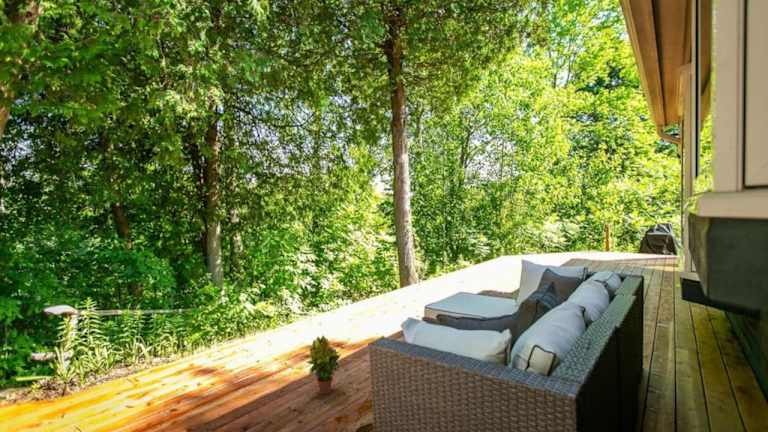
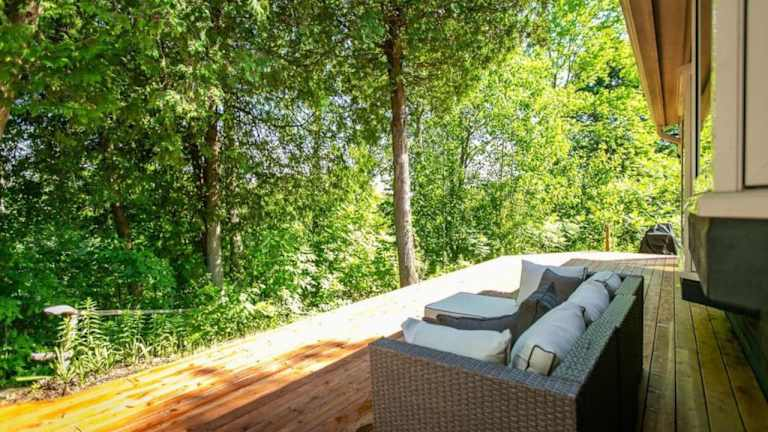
- potted plant (323, 363)
